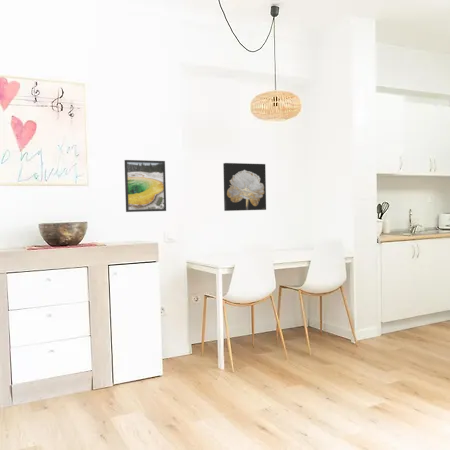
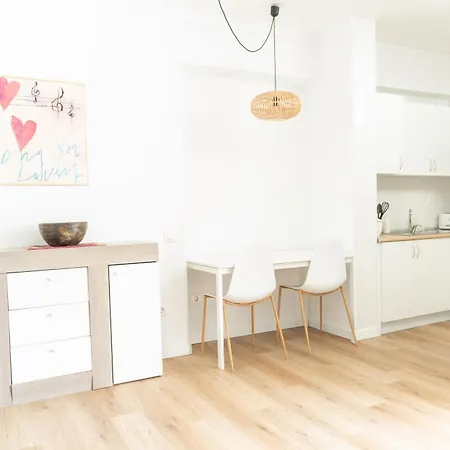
- wall art (245, 187)
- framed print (145, 186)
